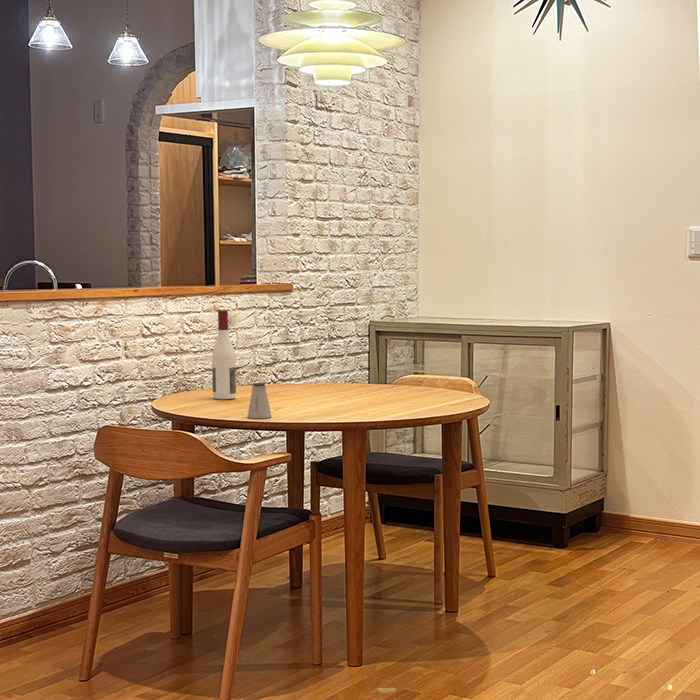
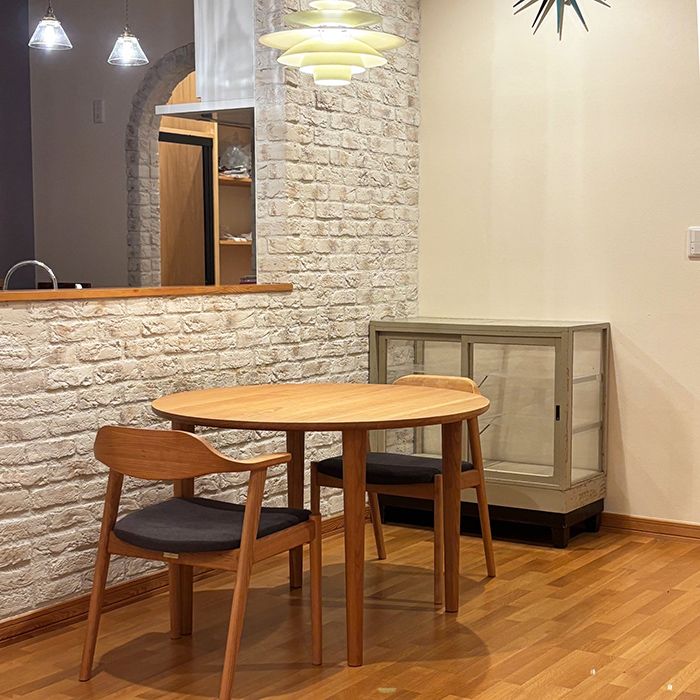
- alcohol (223, 354)
- saltshaker (259, 399)
